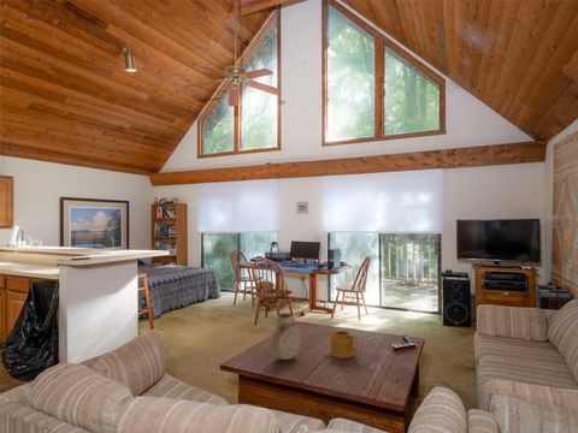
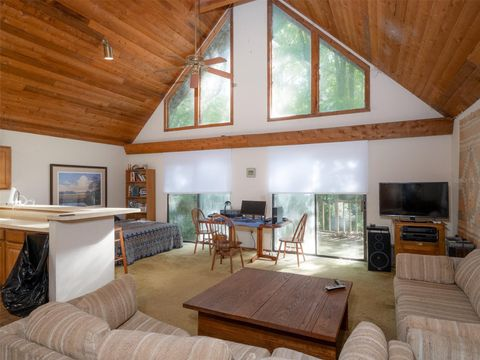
- vase (285, 336)
- teapot (341, 343)
